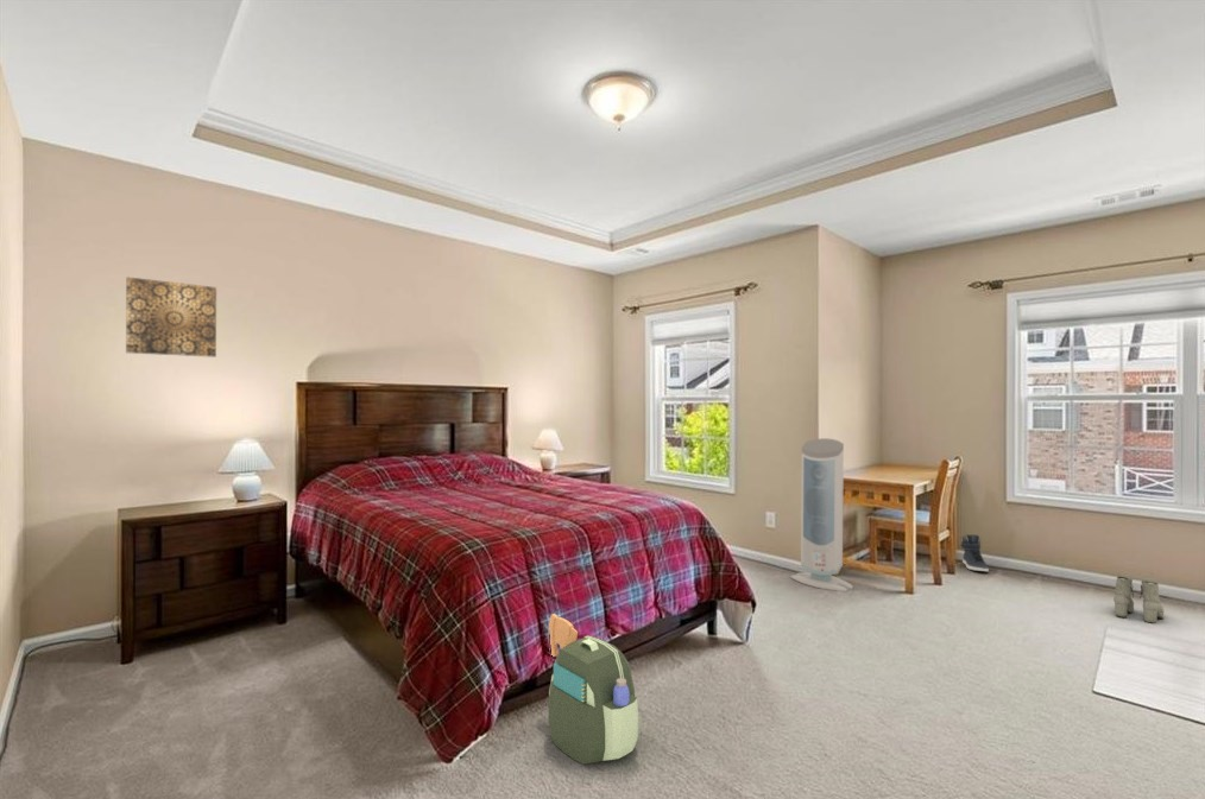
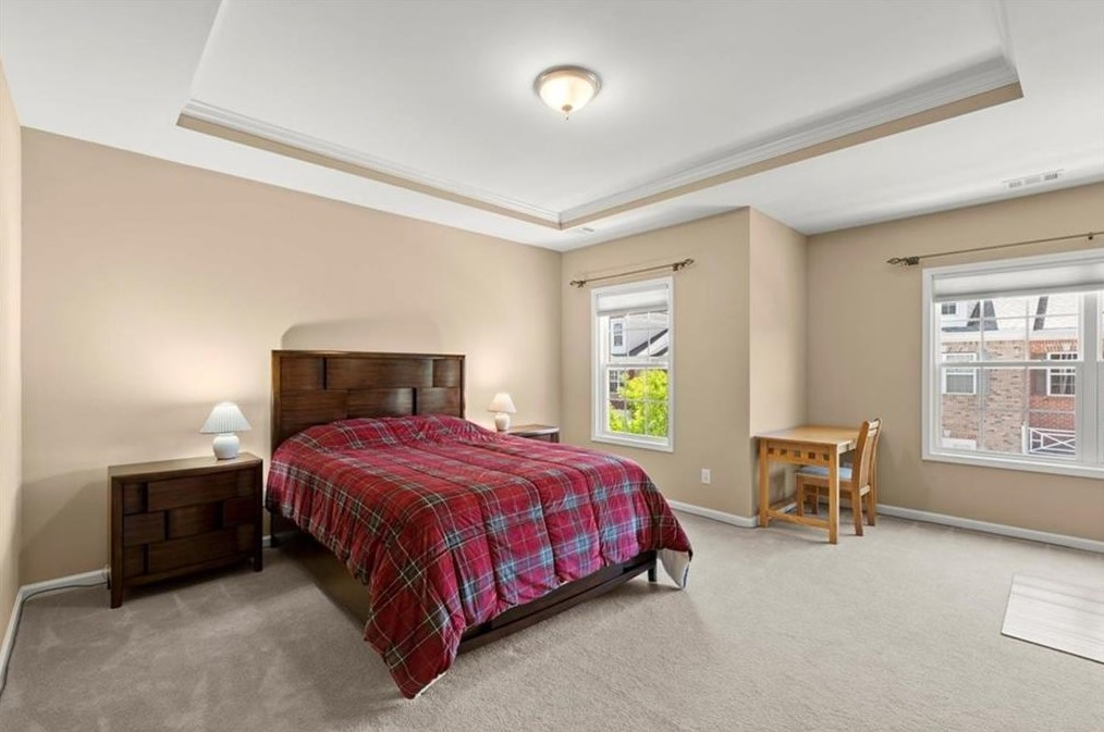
- backpack (591, 681)
- boots (1140, 597)
- air purifier (821, 511)
- wall art (172, 318)
- sneaker (974, 551)
